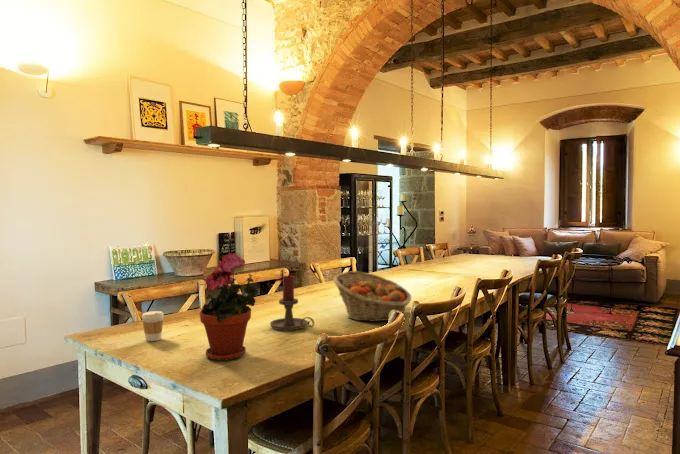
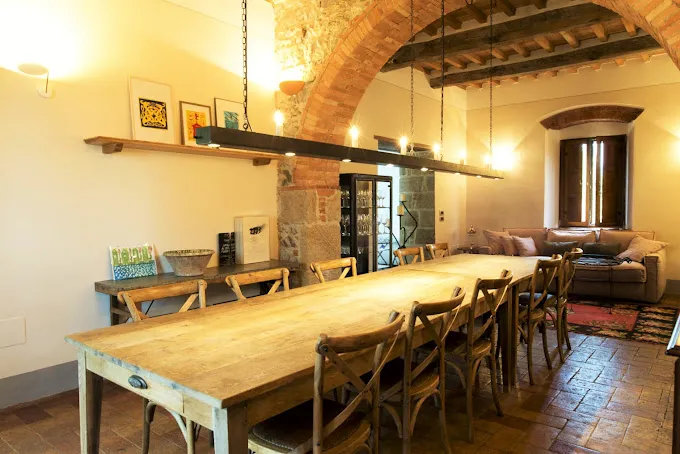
- fruit basket (372, 294)
- candle holder (293, 301)
- potted plant (227, 304)
- coffee cup (153, 325)
